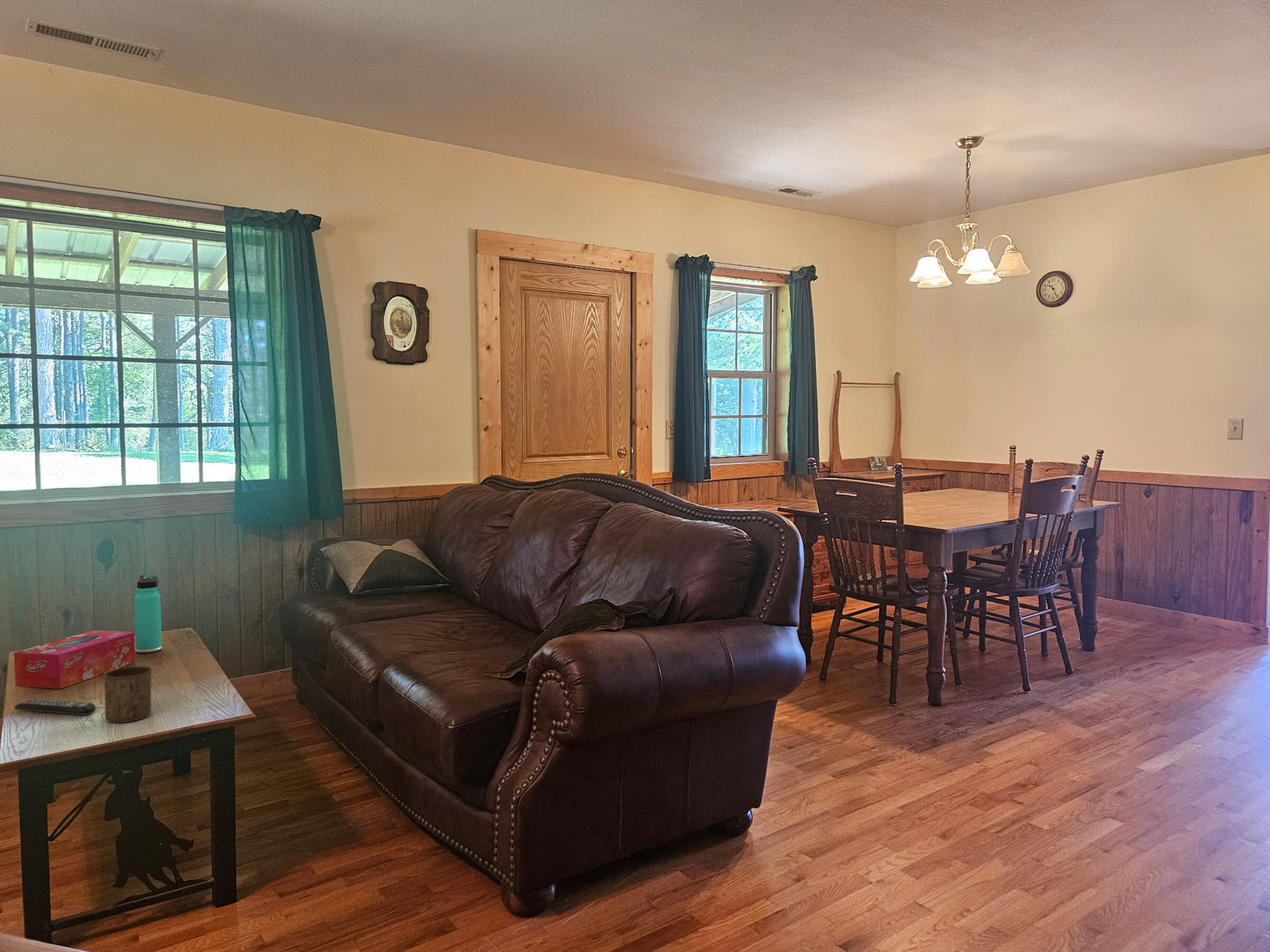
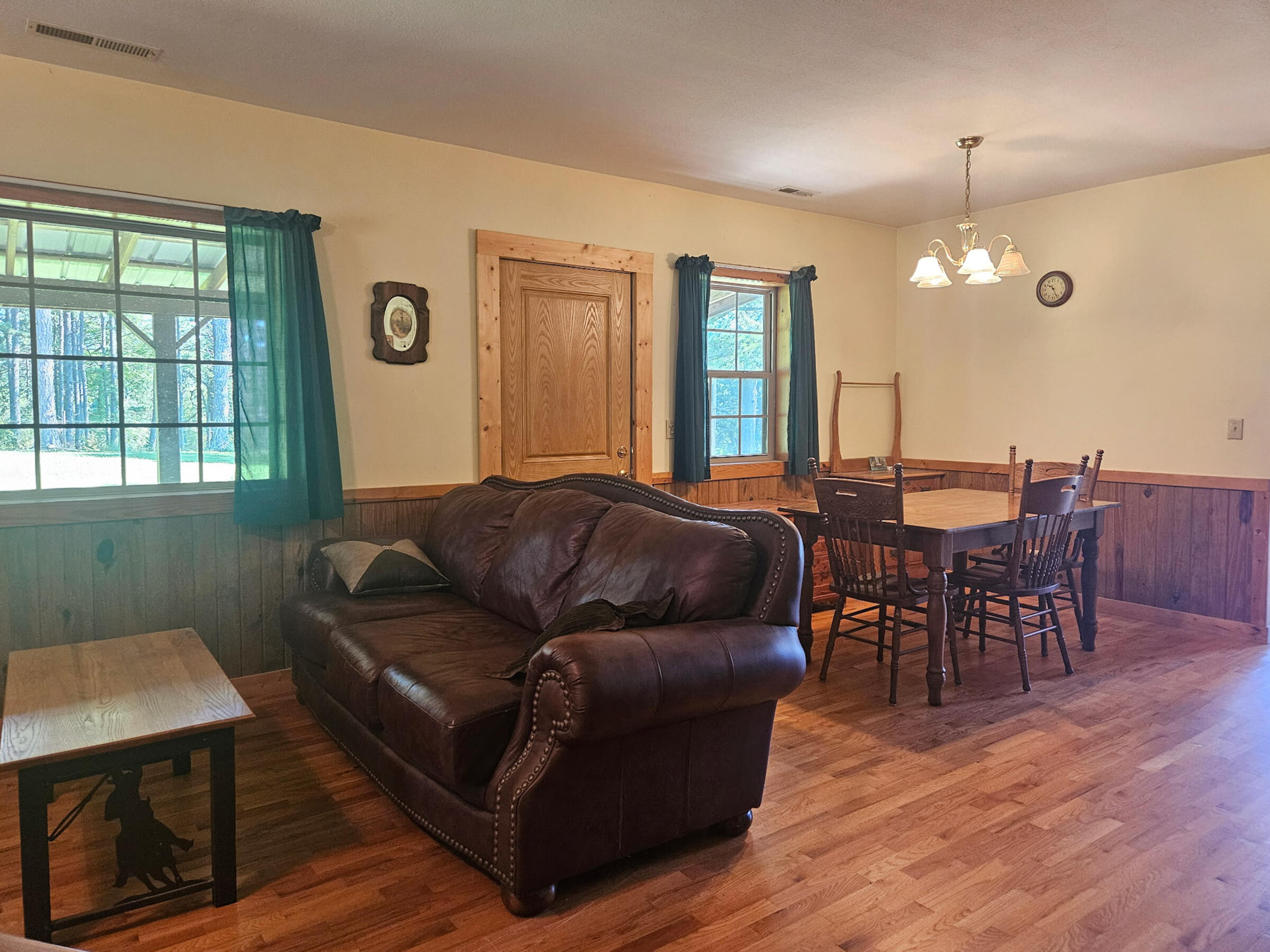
- thermos bottle (148, 612)
- cup (129, 694)
- remote control (55, 707)
- tissue box (77, 657)
